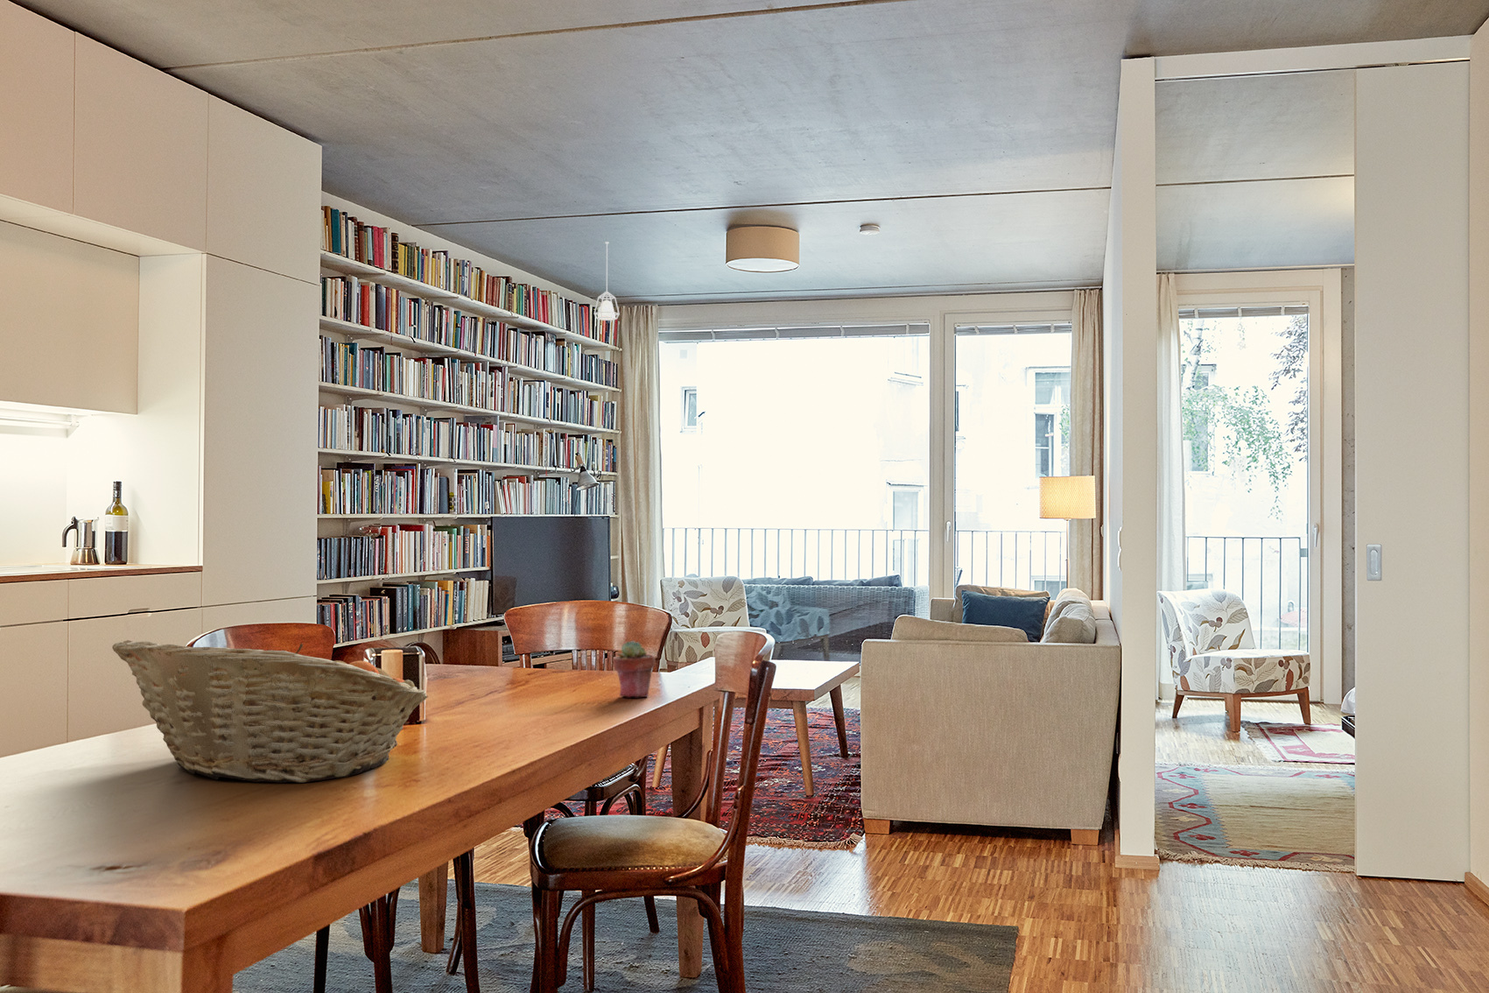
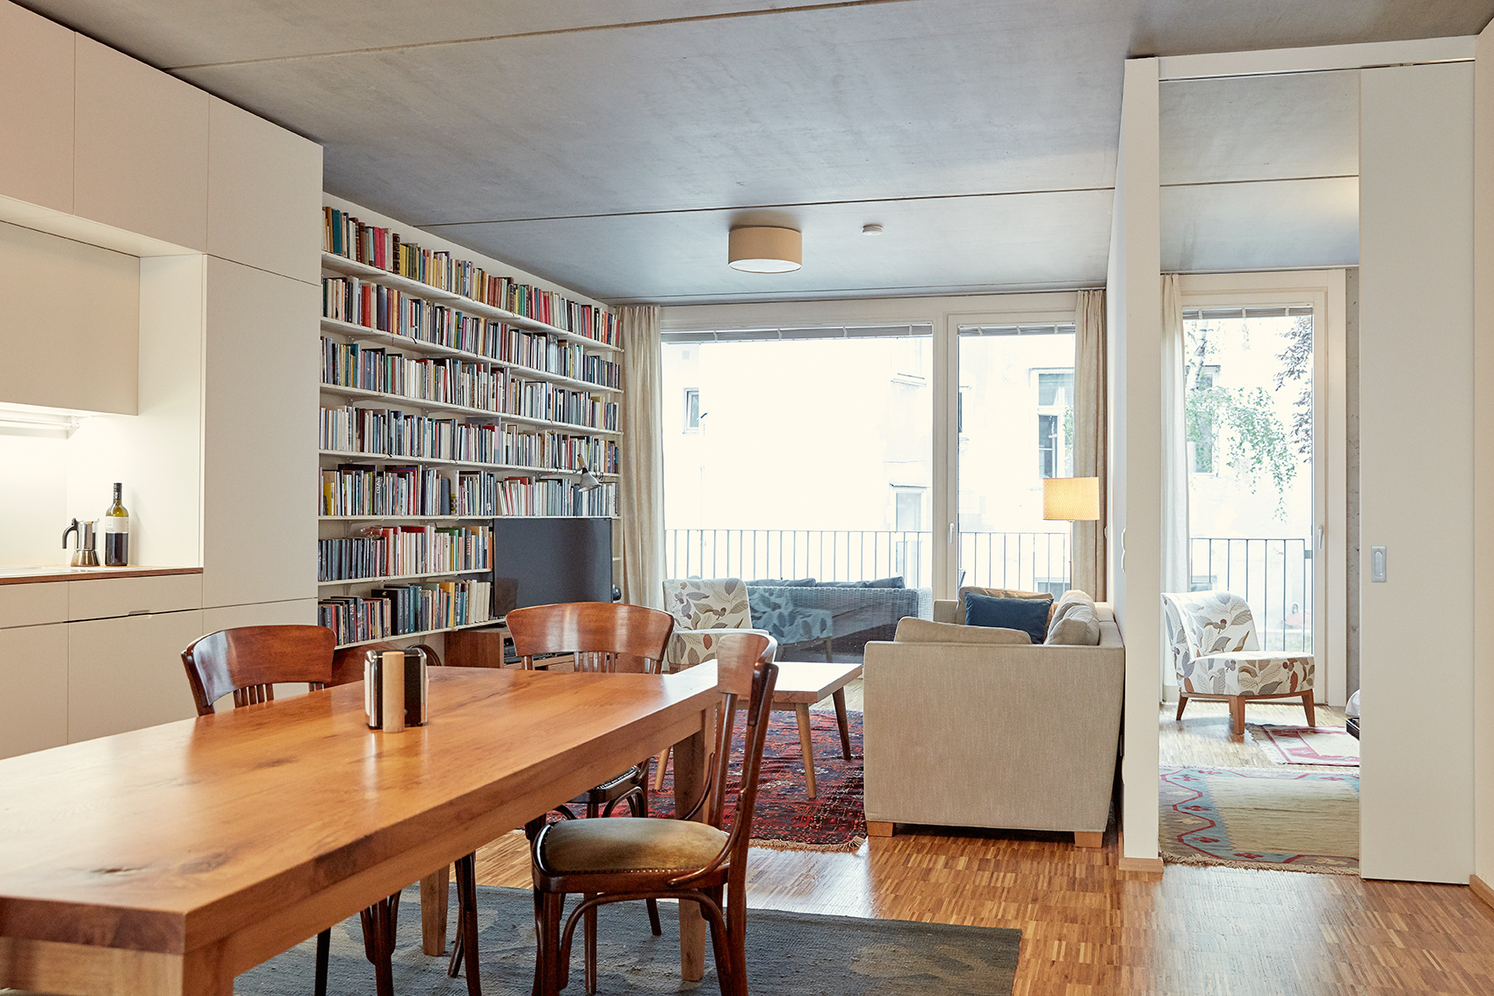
- fruit basket (273, 698)
- potted succulent (634, 667)
- pendant lamp (607, 280)
